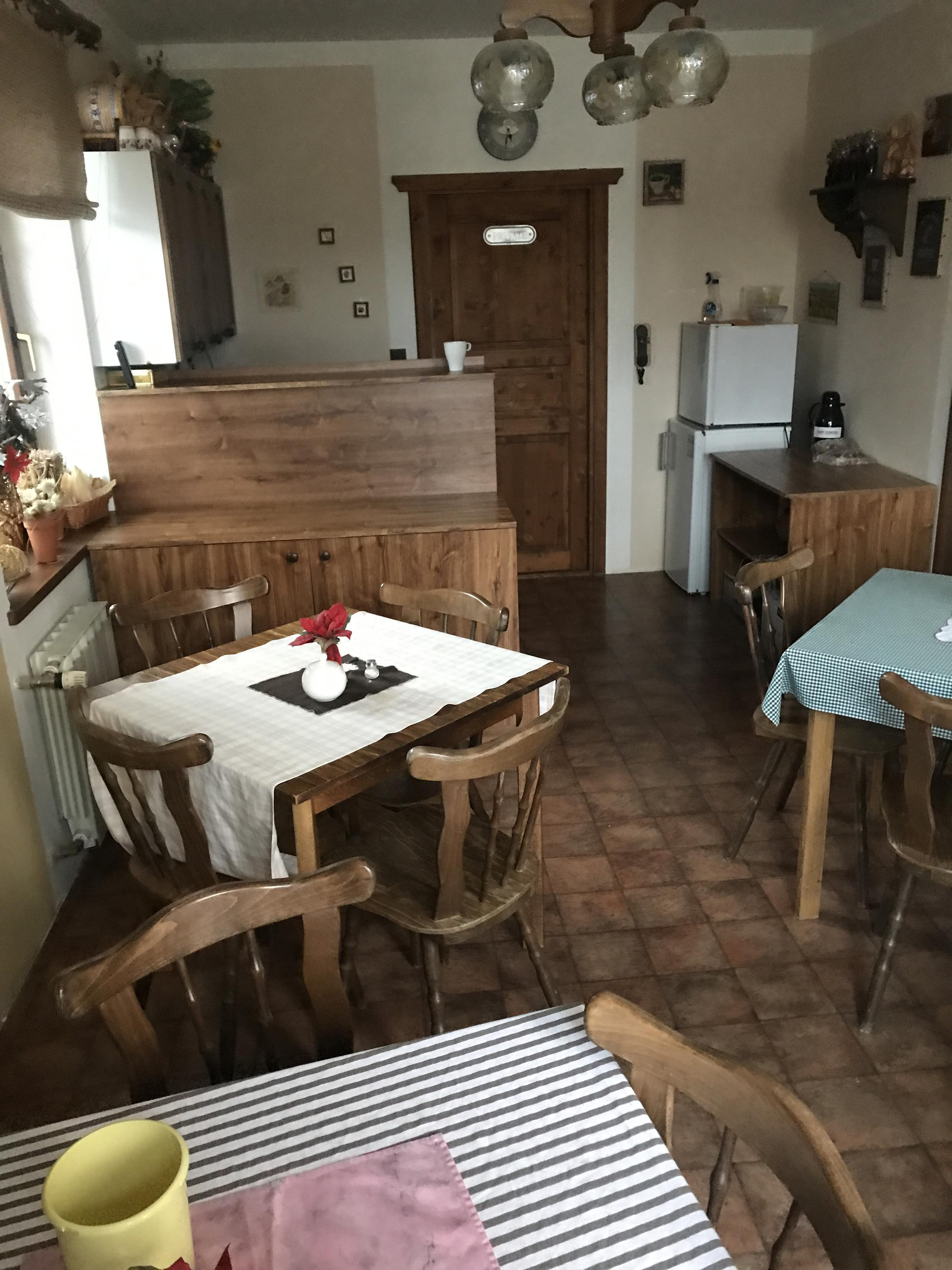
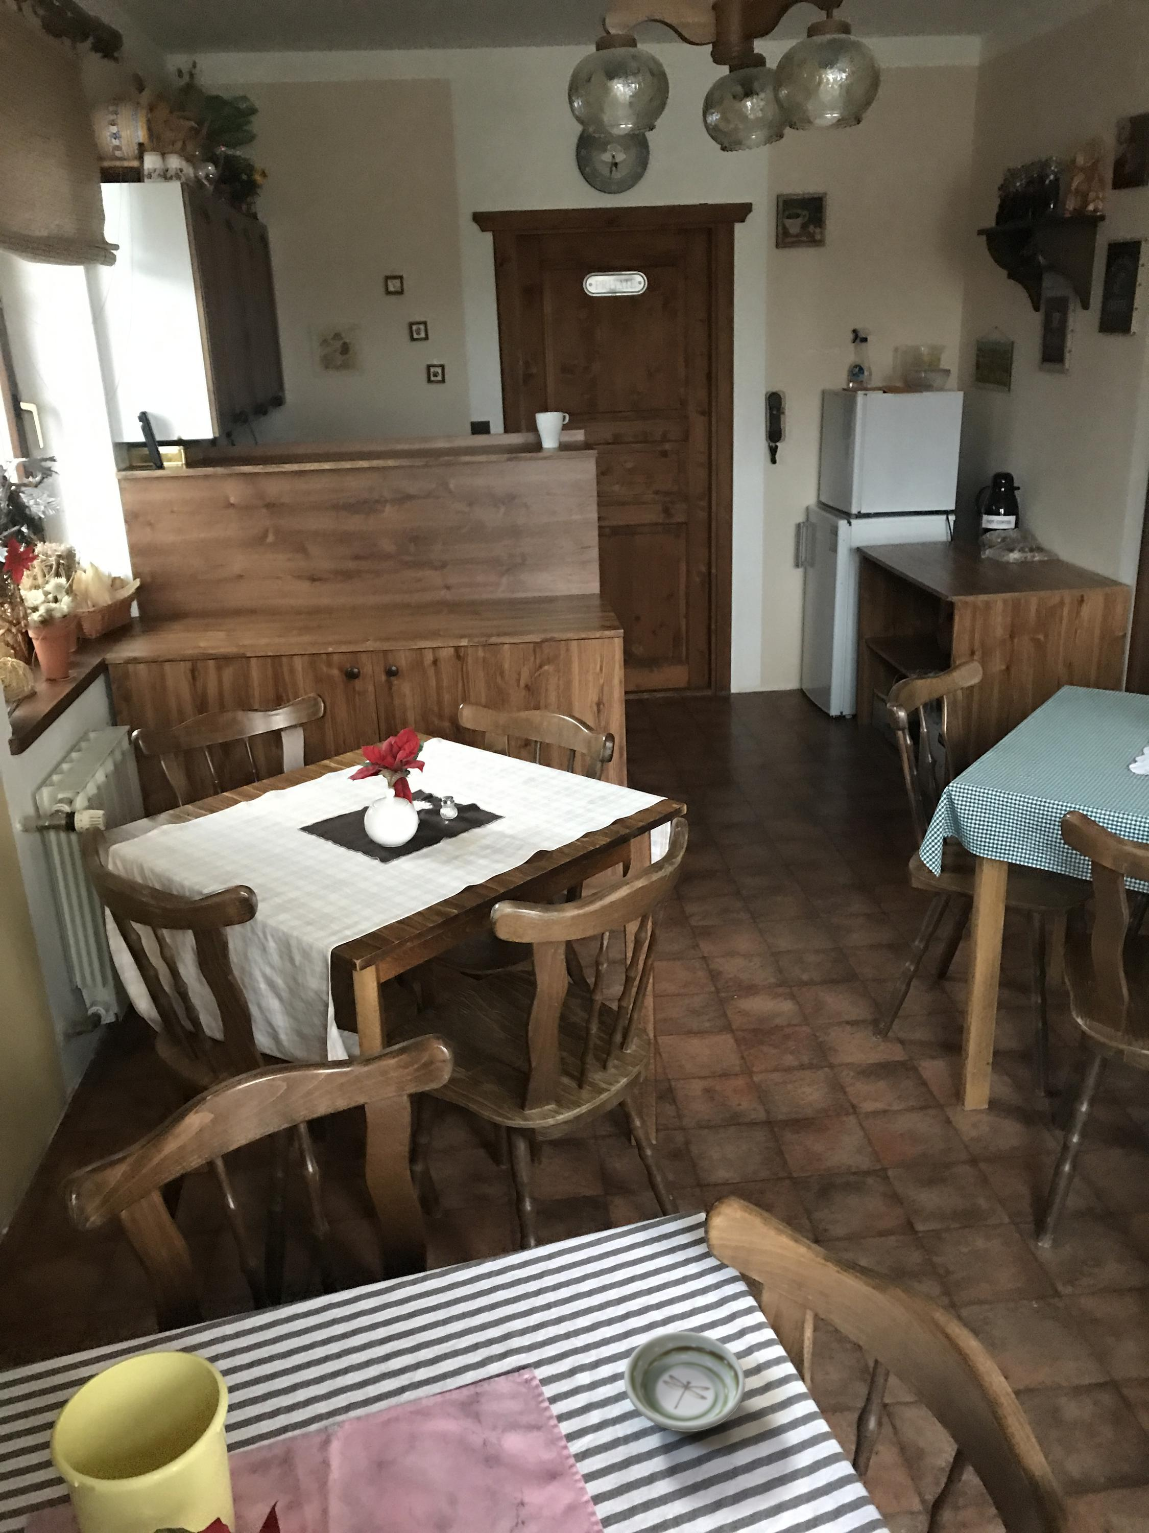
+ saucer (684, 1388)
